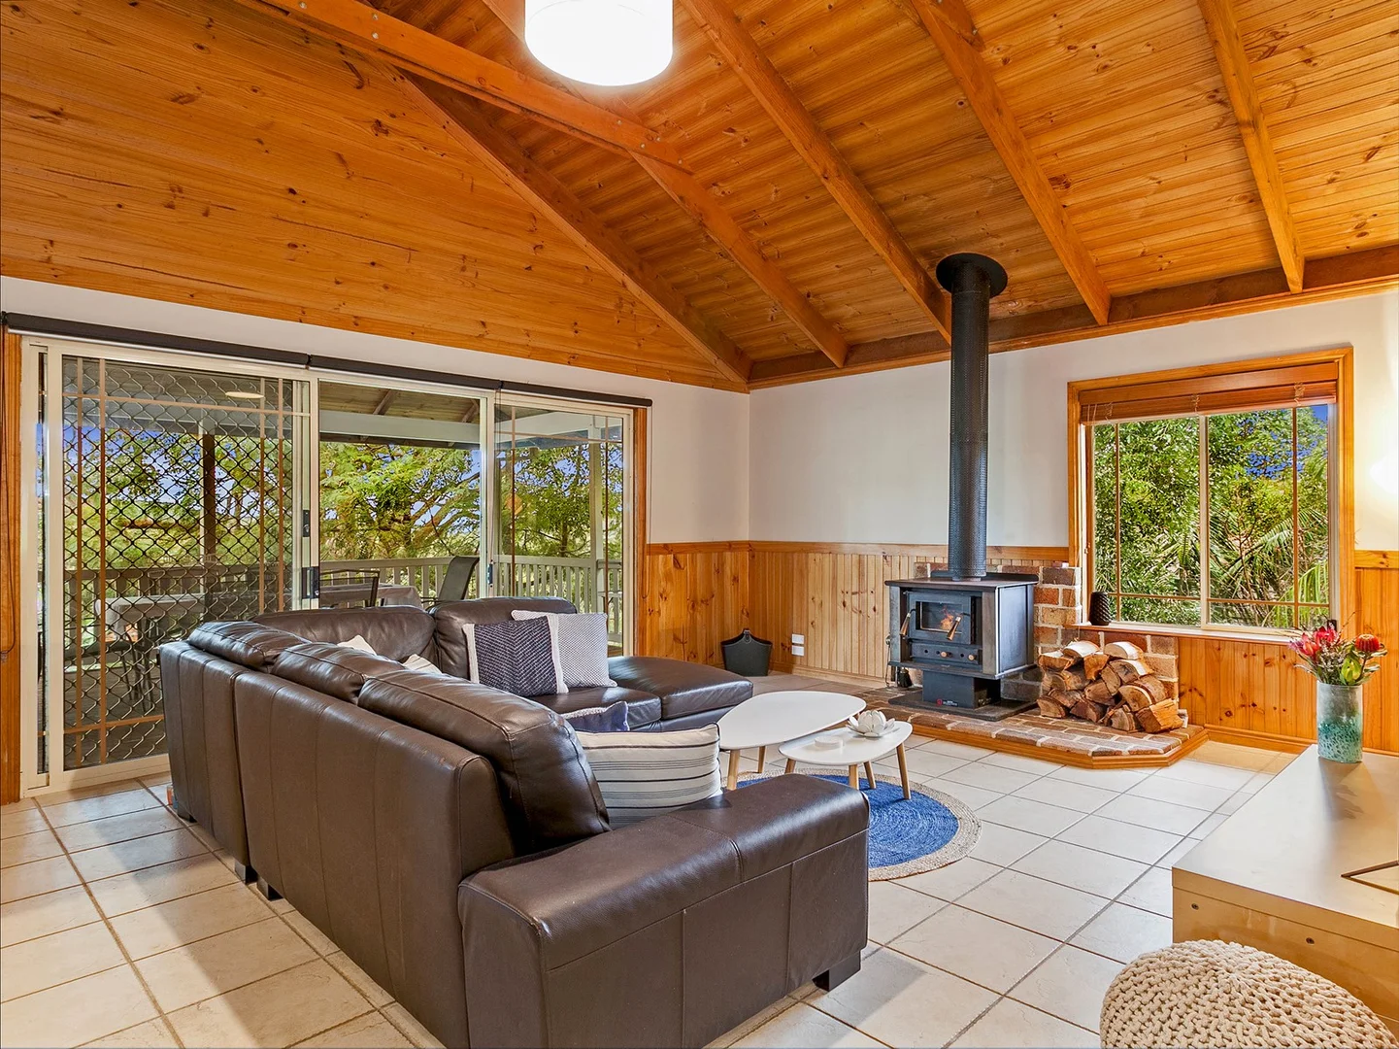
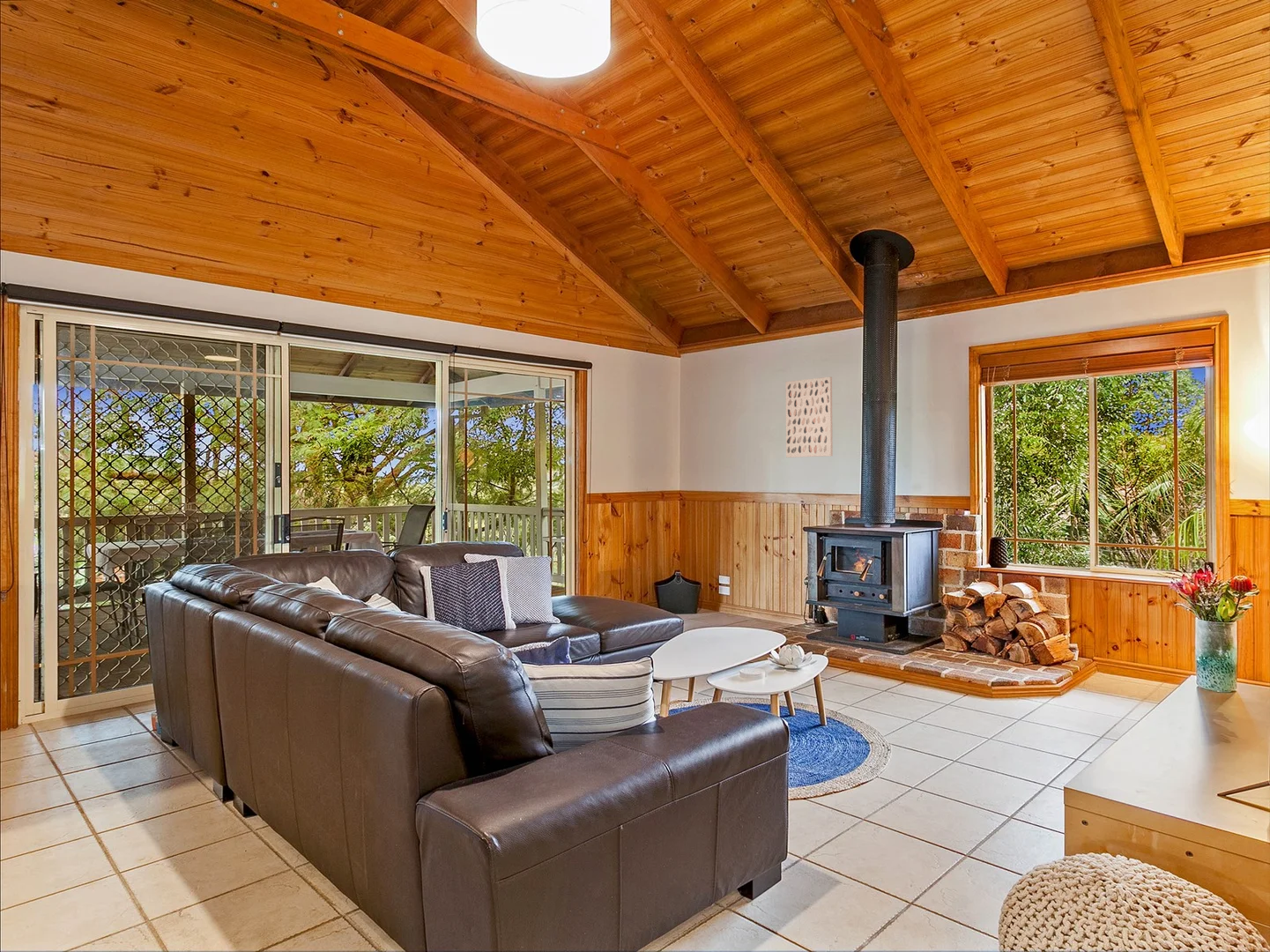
+ wall art (808, 418)
